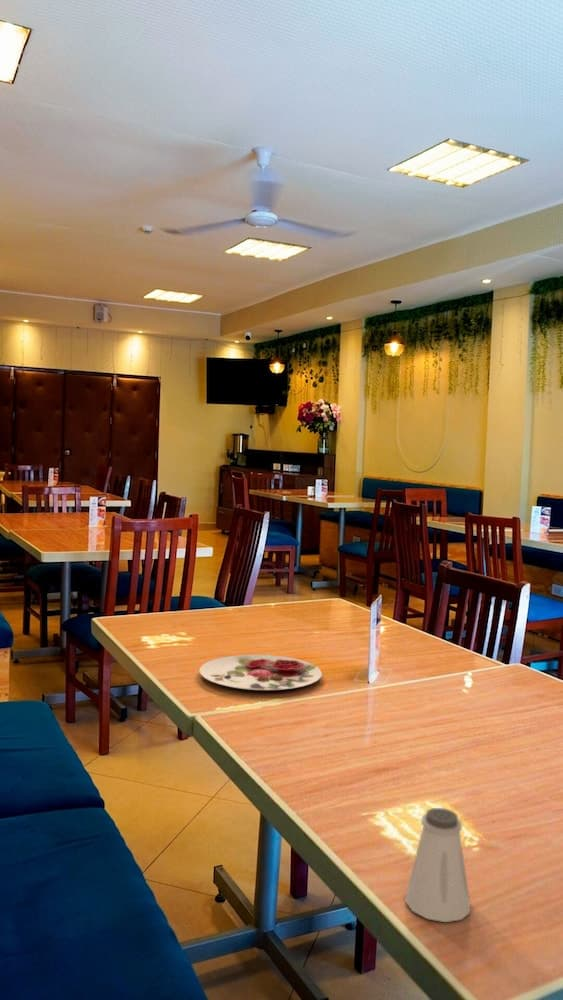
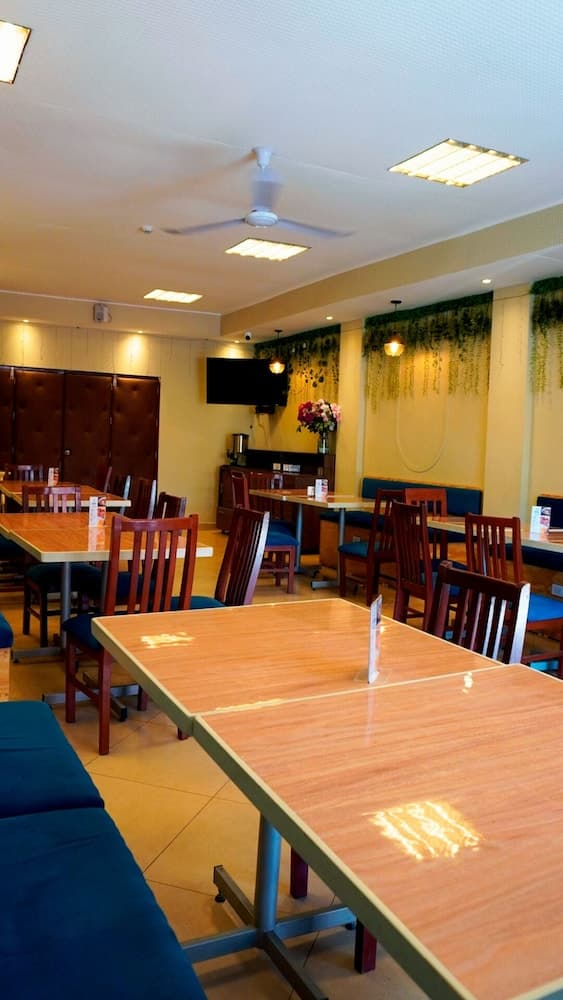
- plate (260, 670)
- saltshaker (439, 858)
